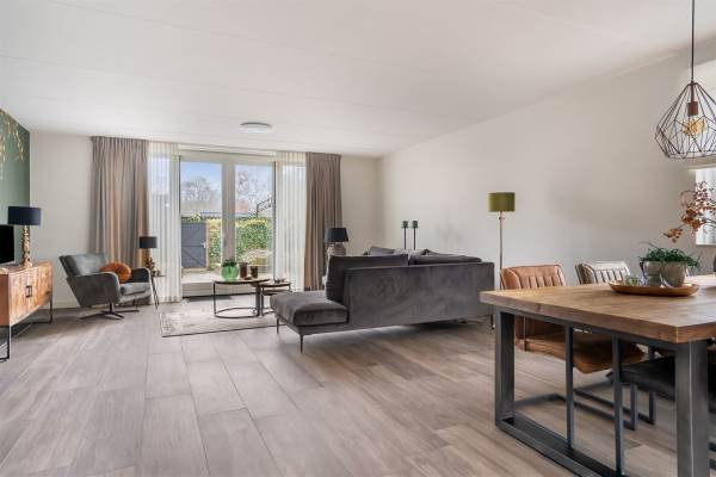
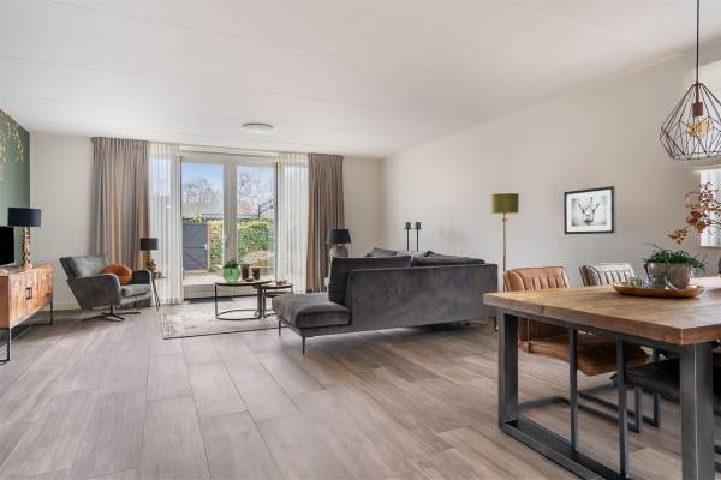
+ wall art (588, 211)
